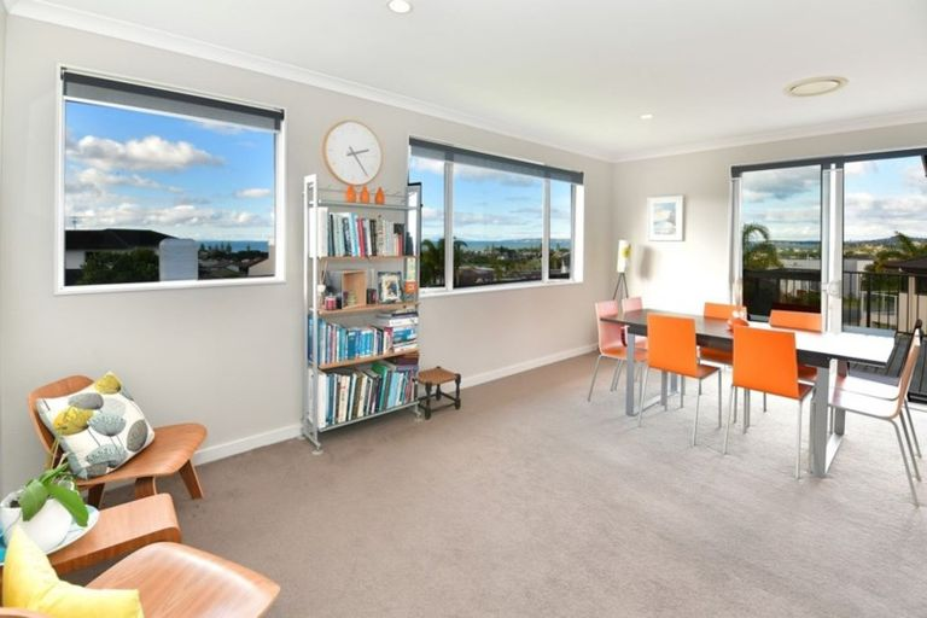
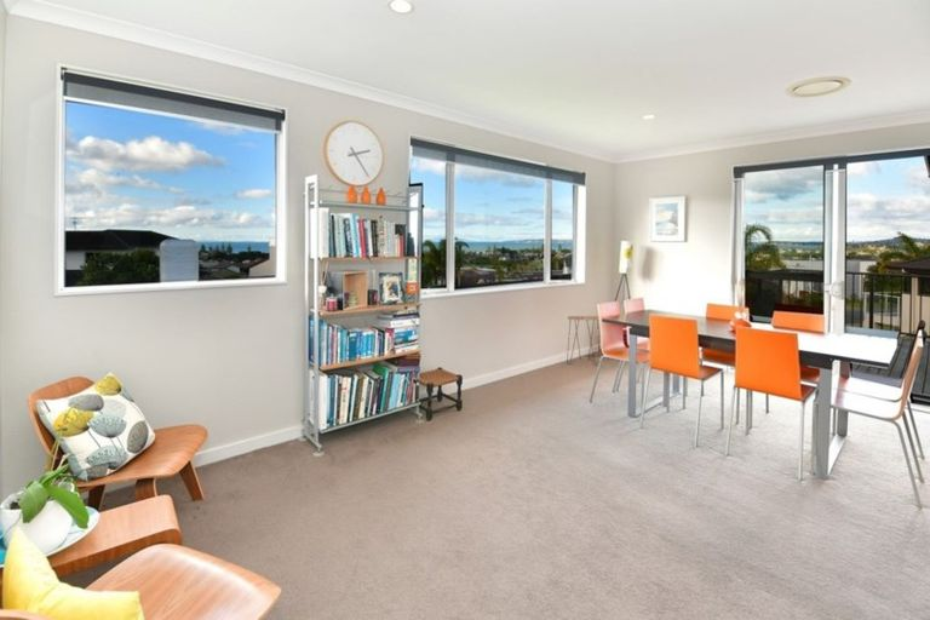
+ side table (578, 340)
